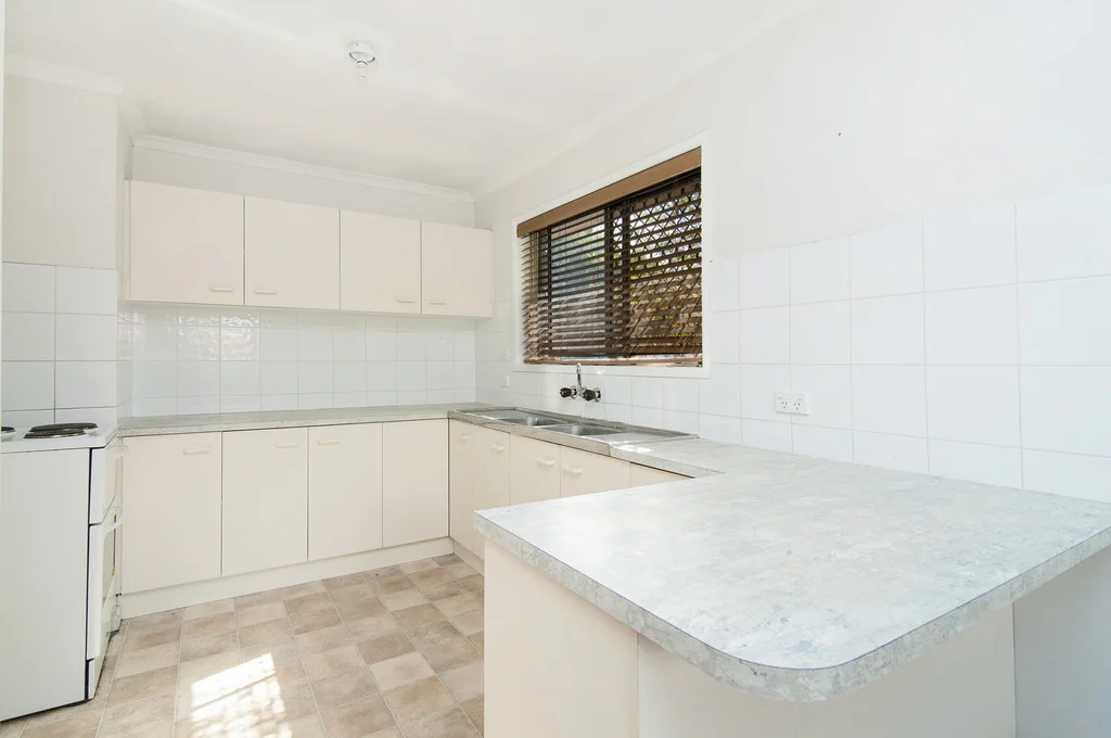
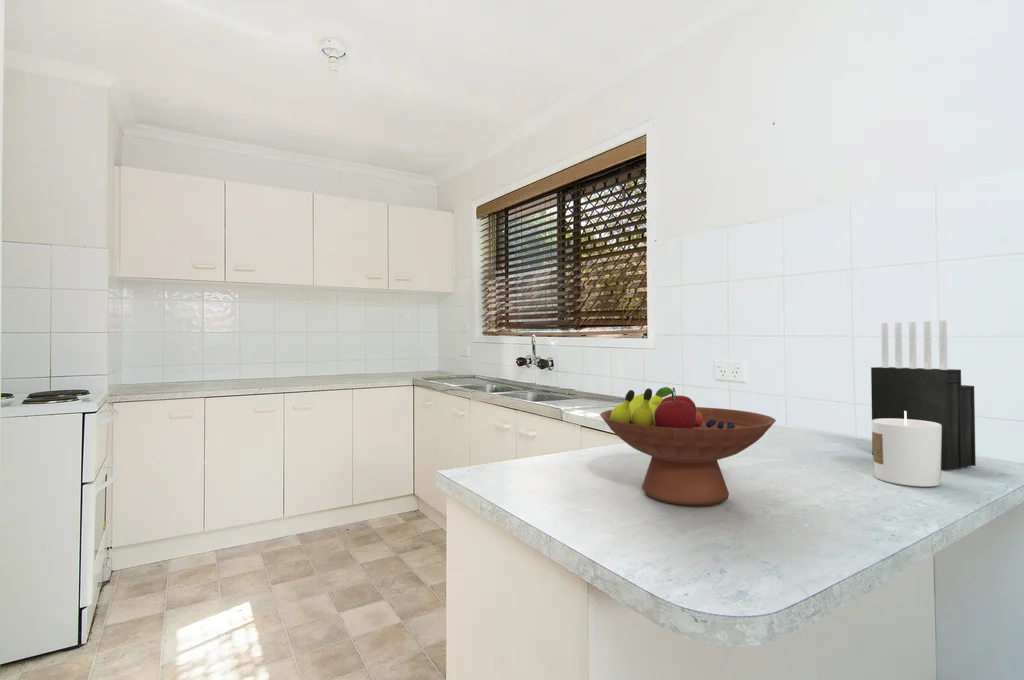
+ candle (905, 445)
+ knife block (923, 390)
+ fruit bowl (683, 439)
